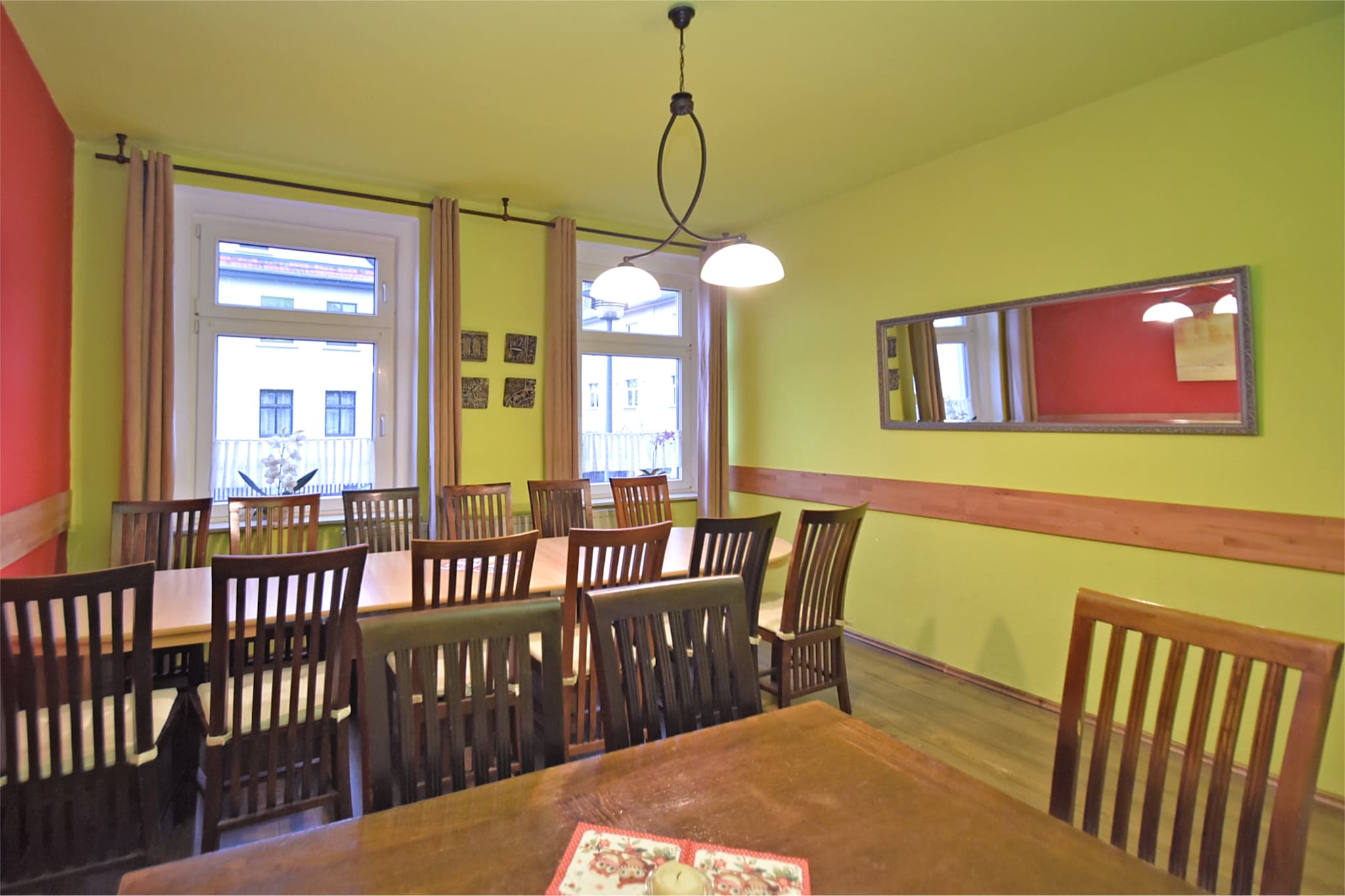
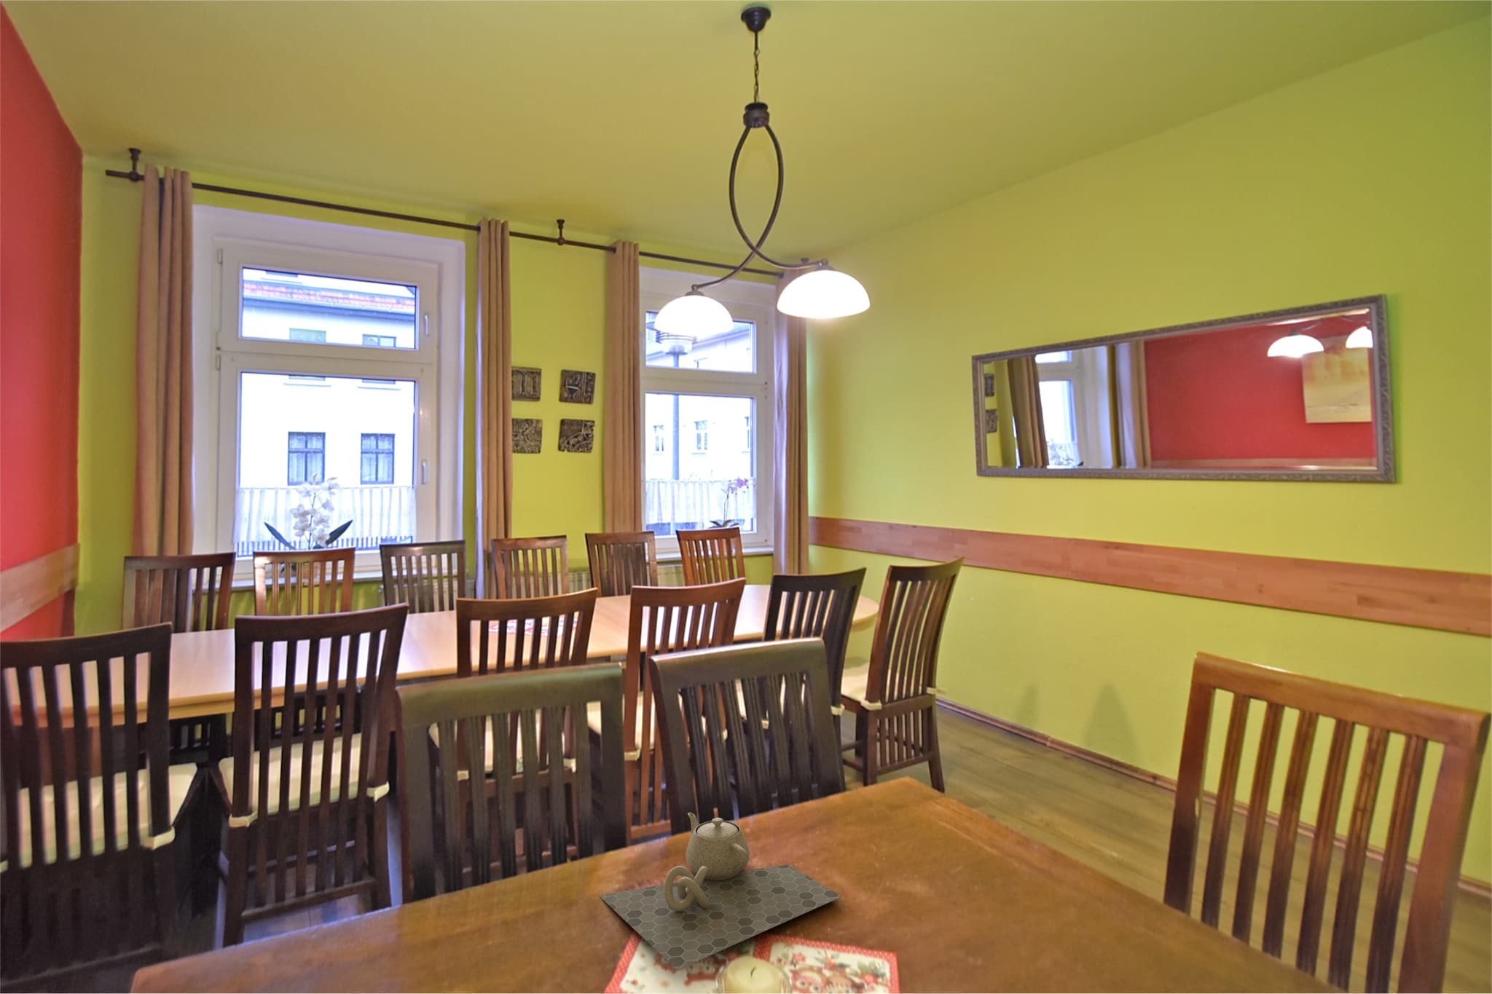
+ teapot (710, 862)
